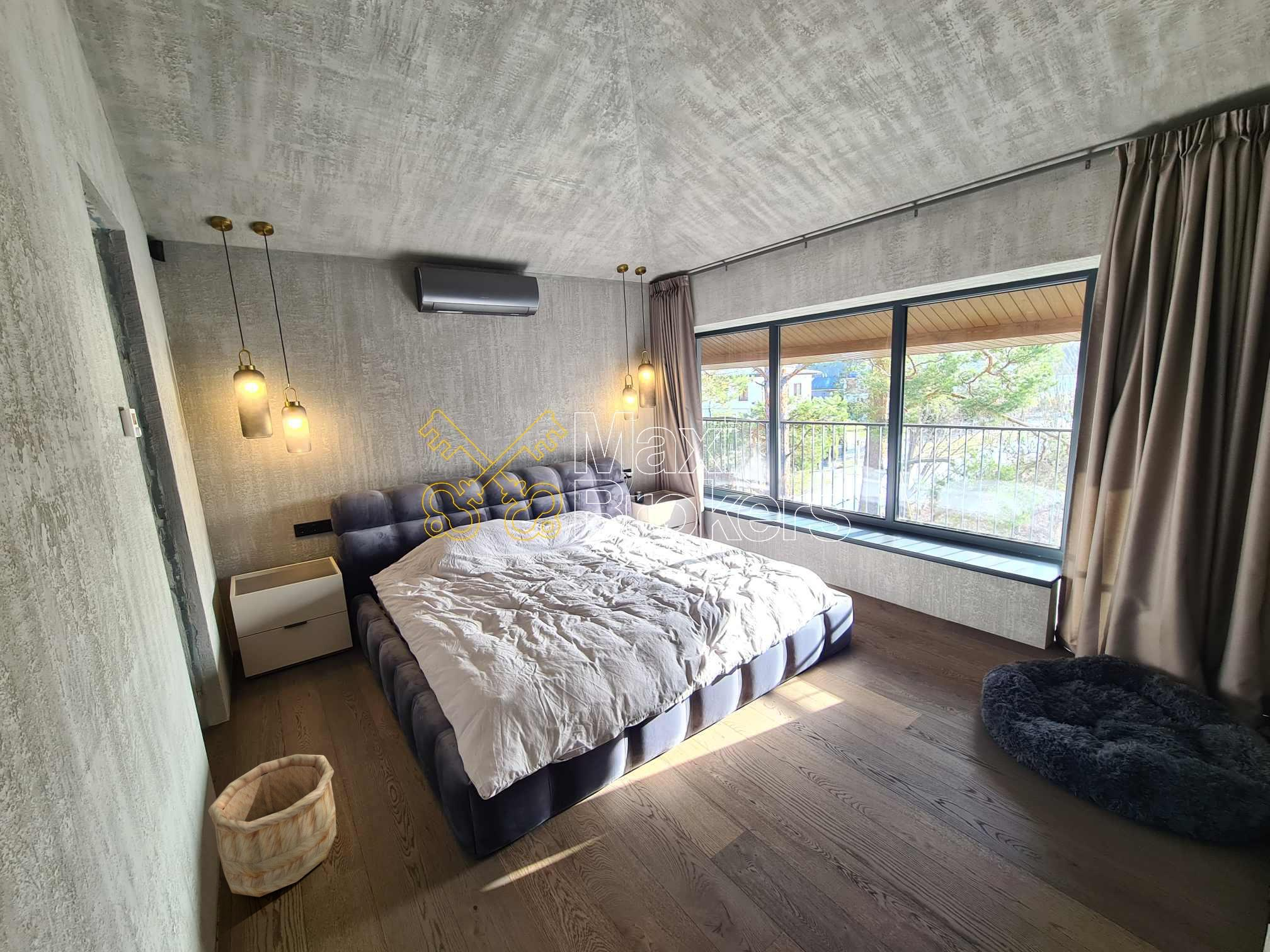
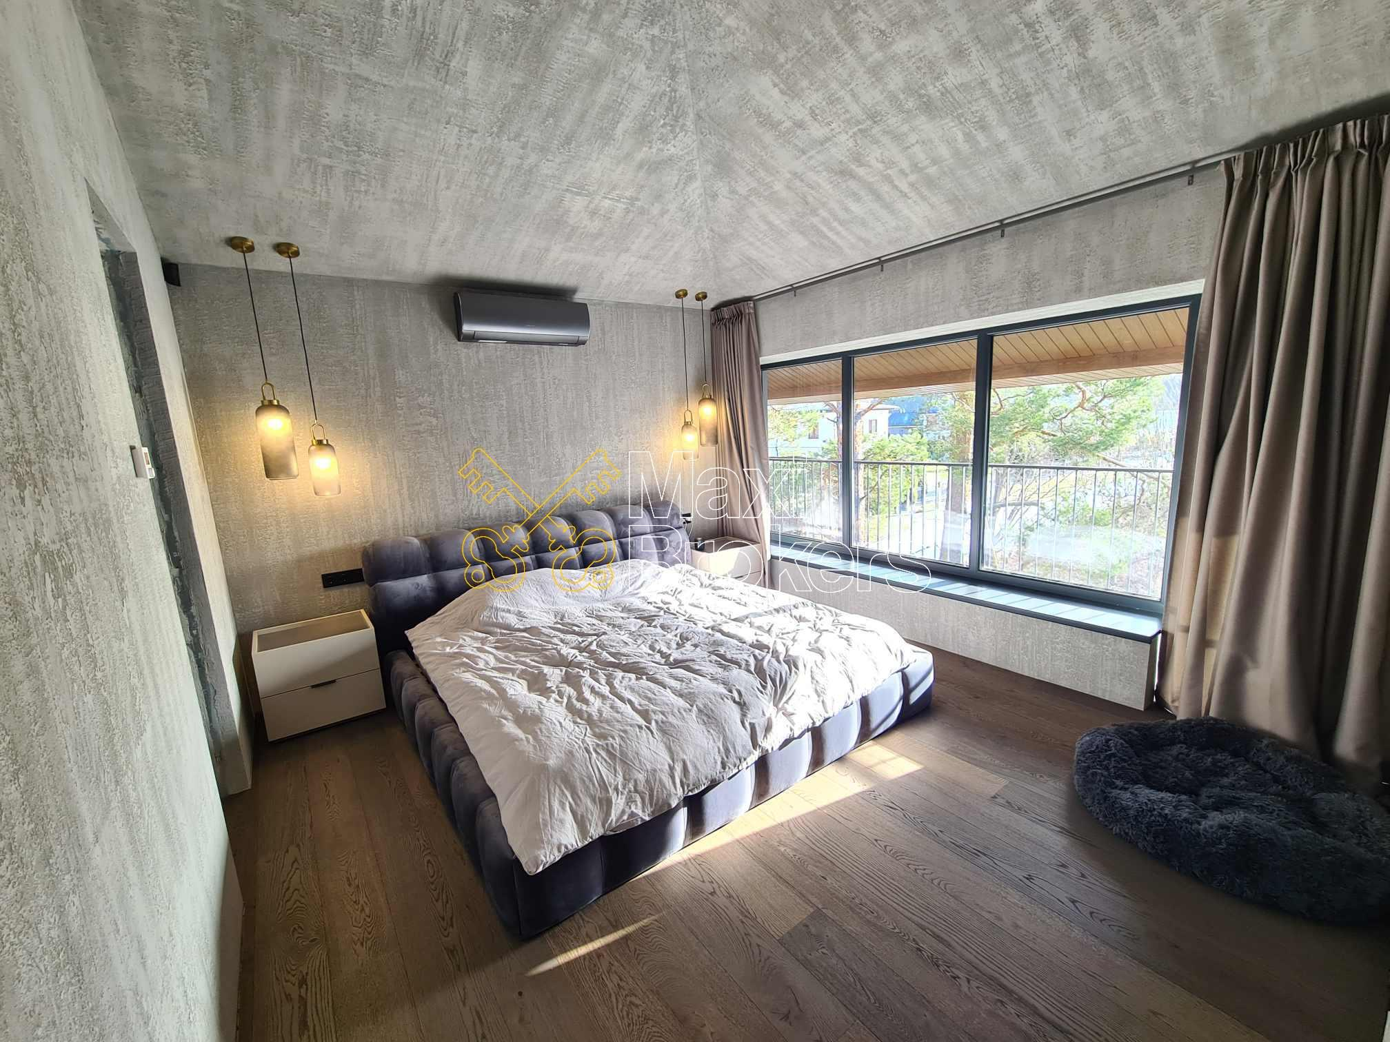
- wooden bucket (279, 820)
